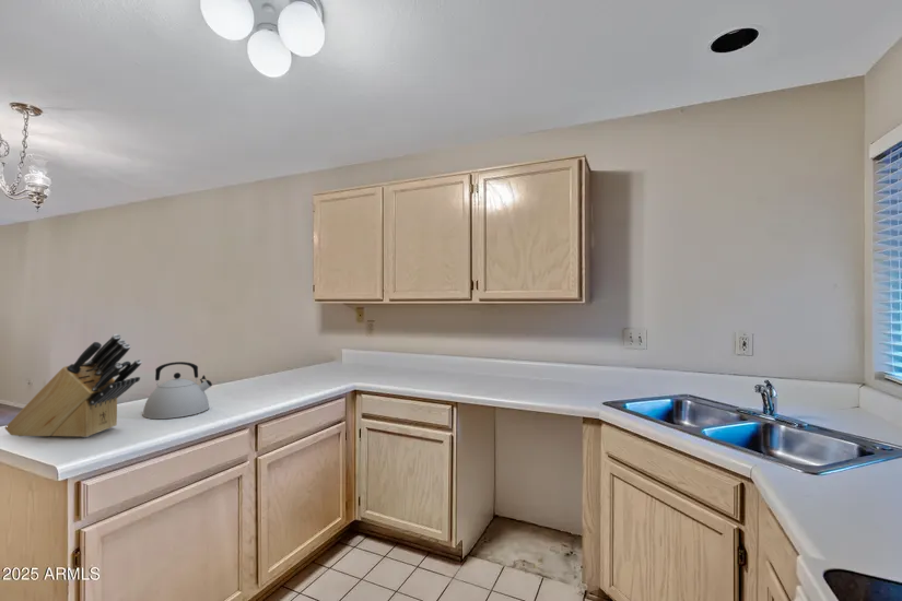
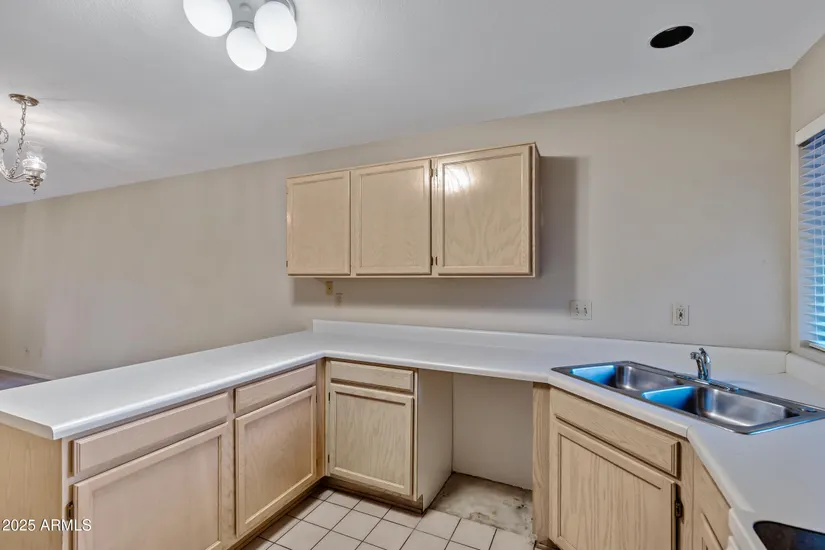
- knife block (77, 382)
- kettle (178, 386)
